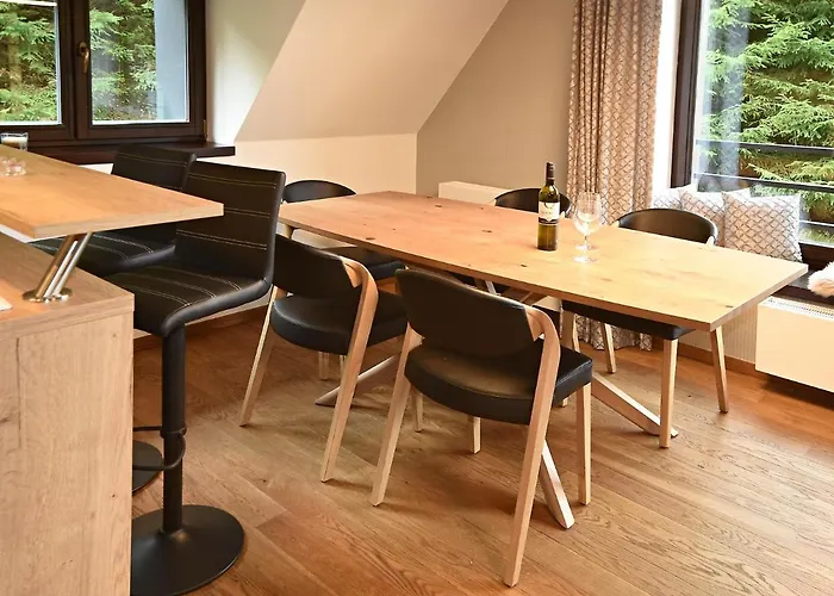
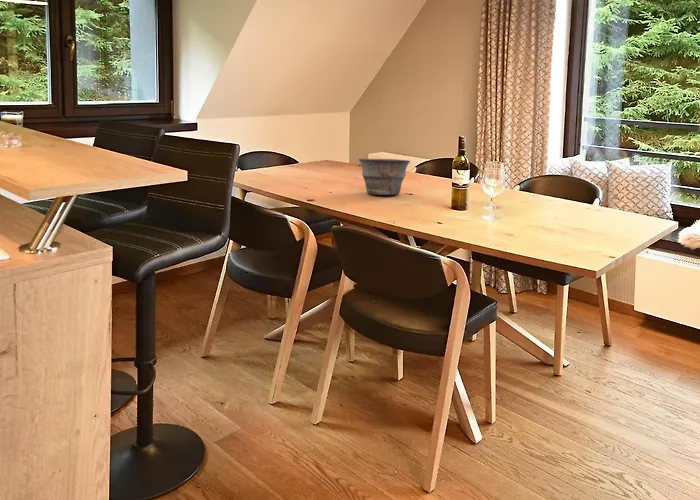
+ bowl (383, 176)
